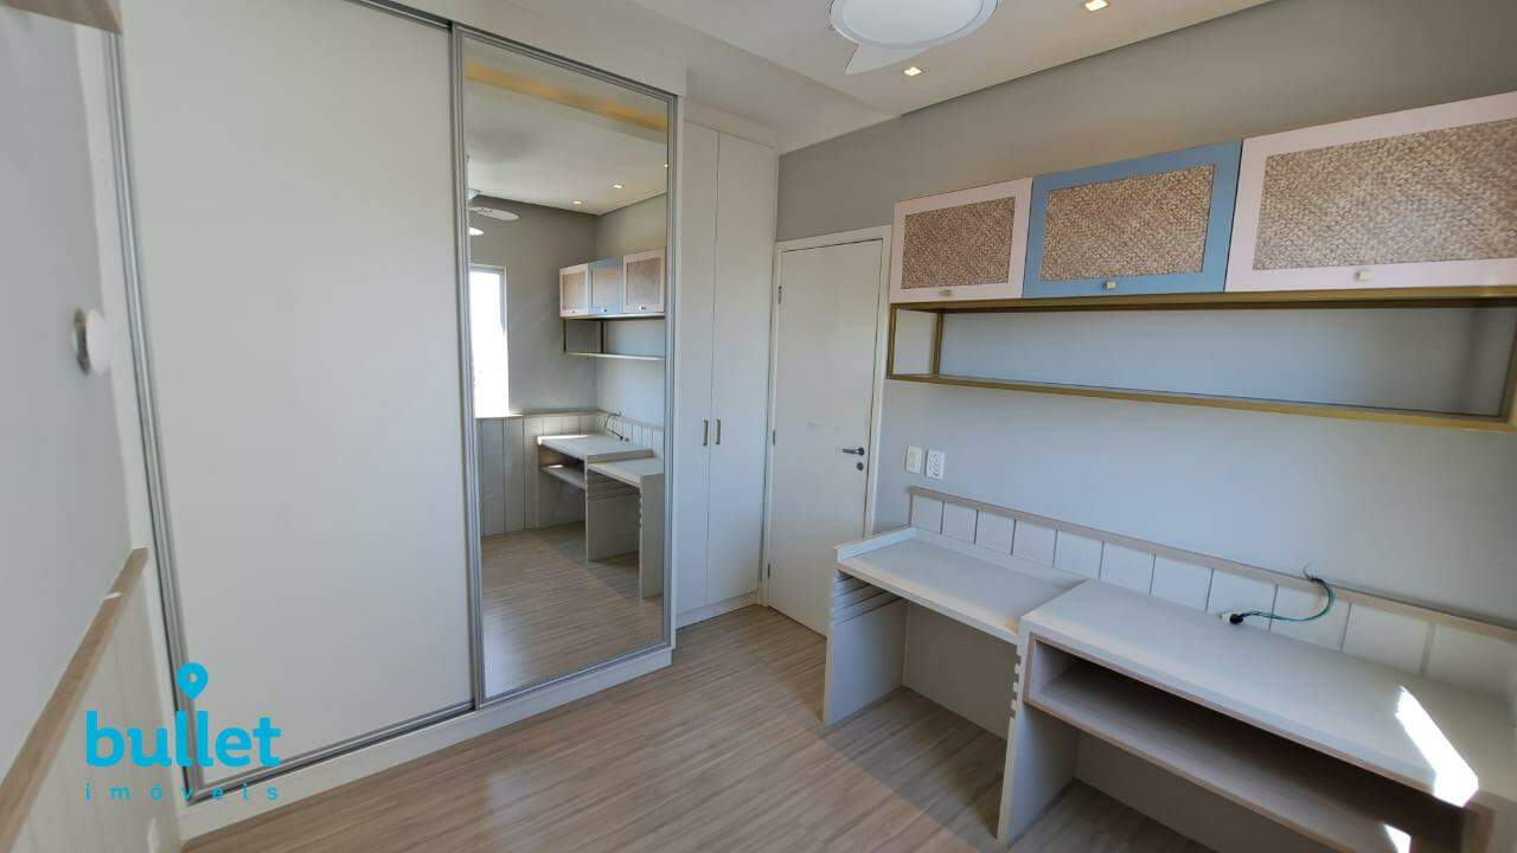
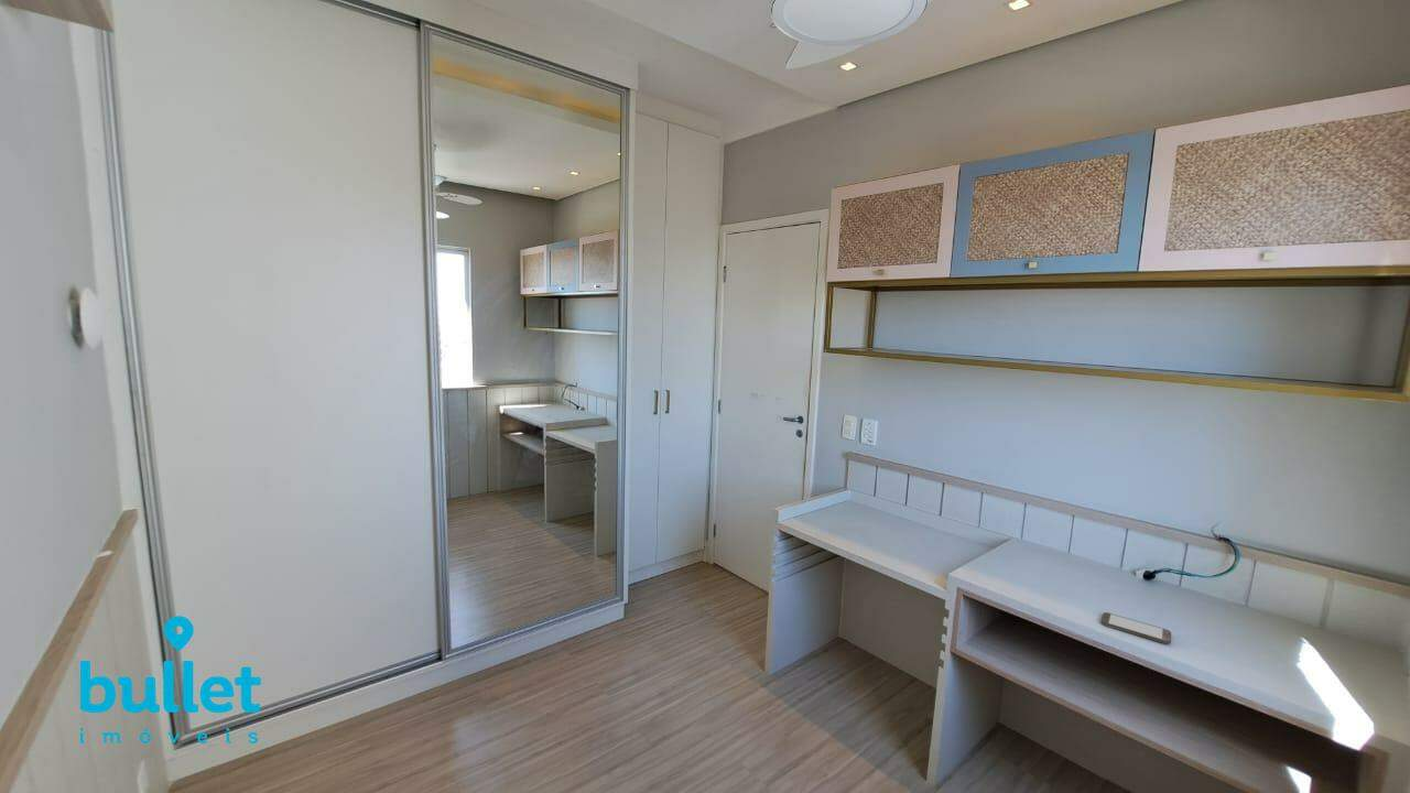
+ smartphone (1135, 627)
